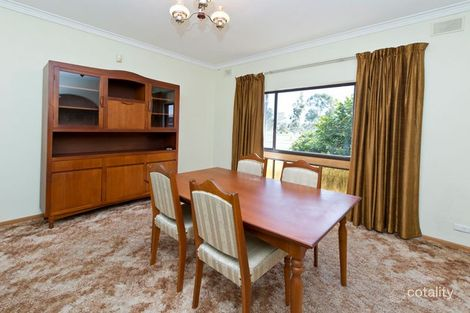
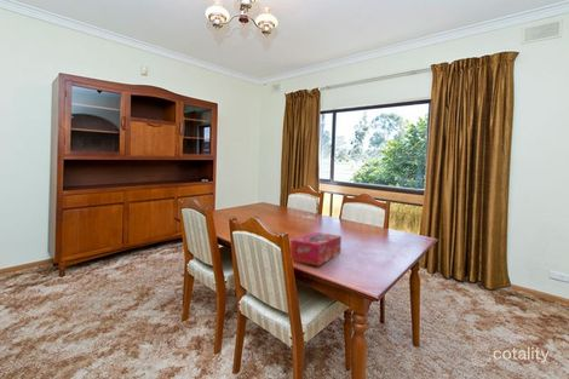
+ tissue box (316, 247)
